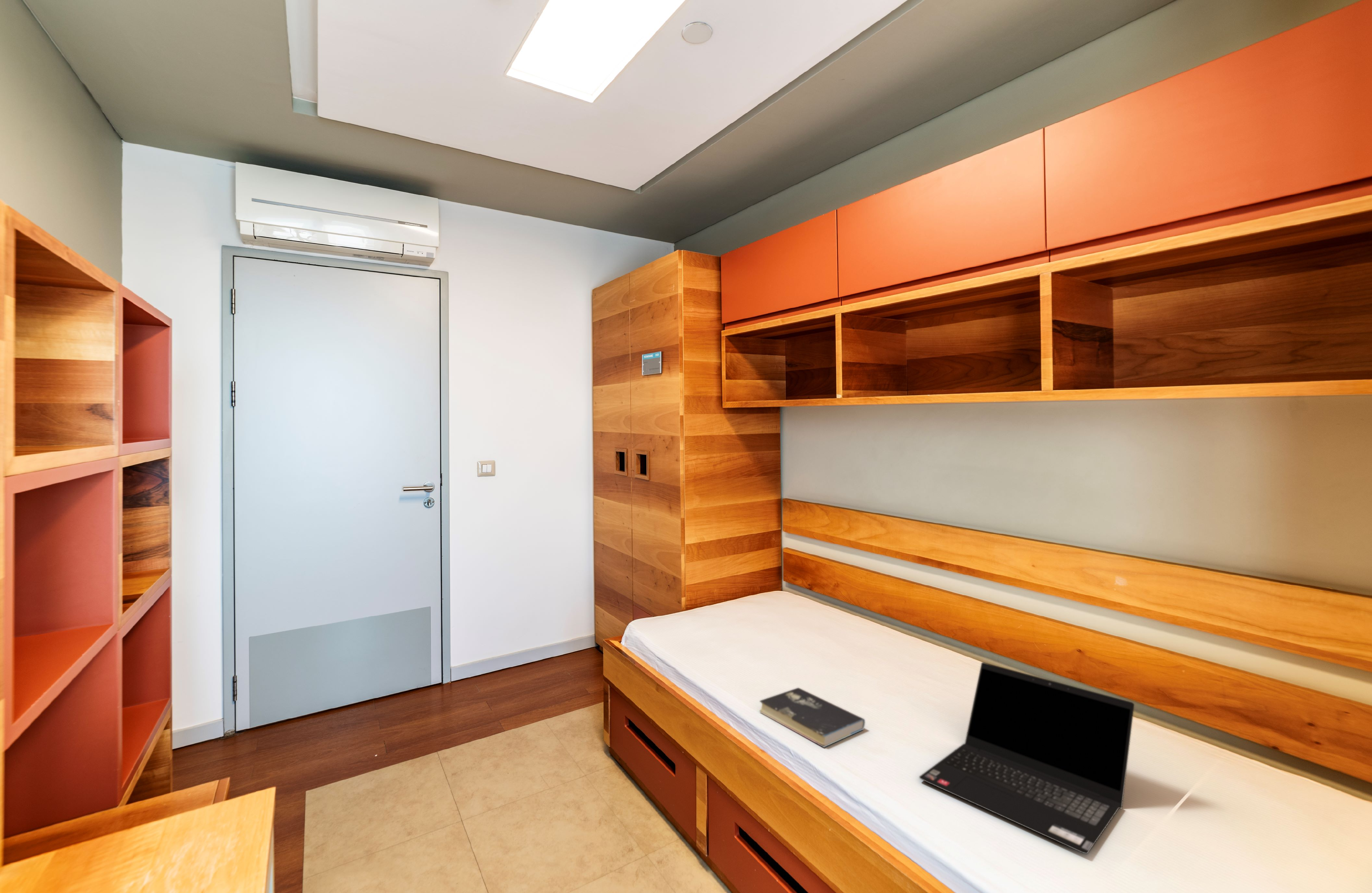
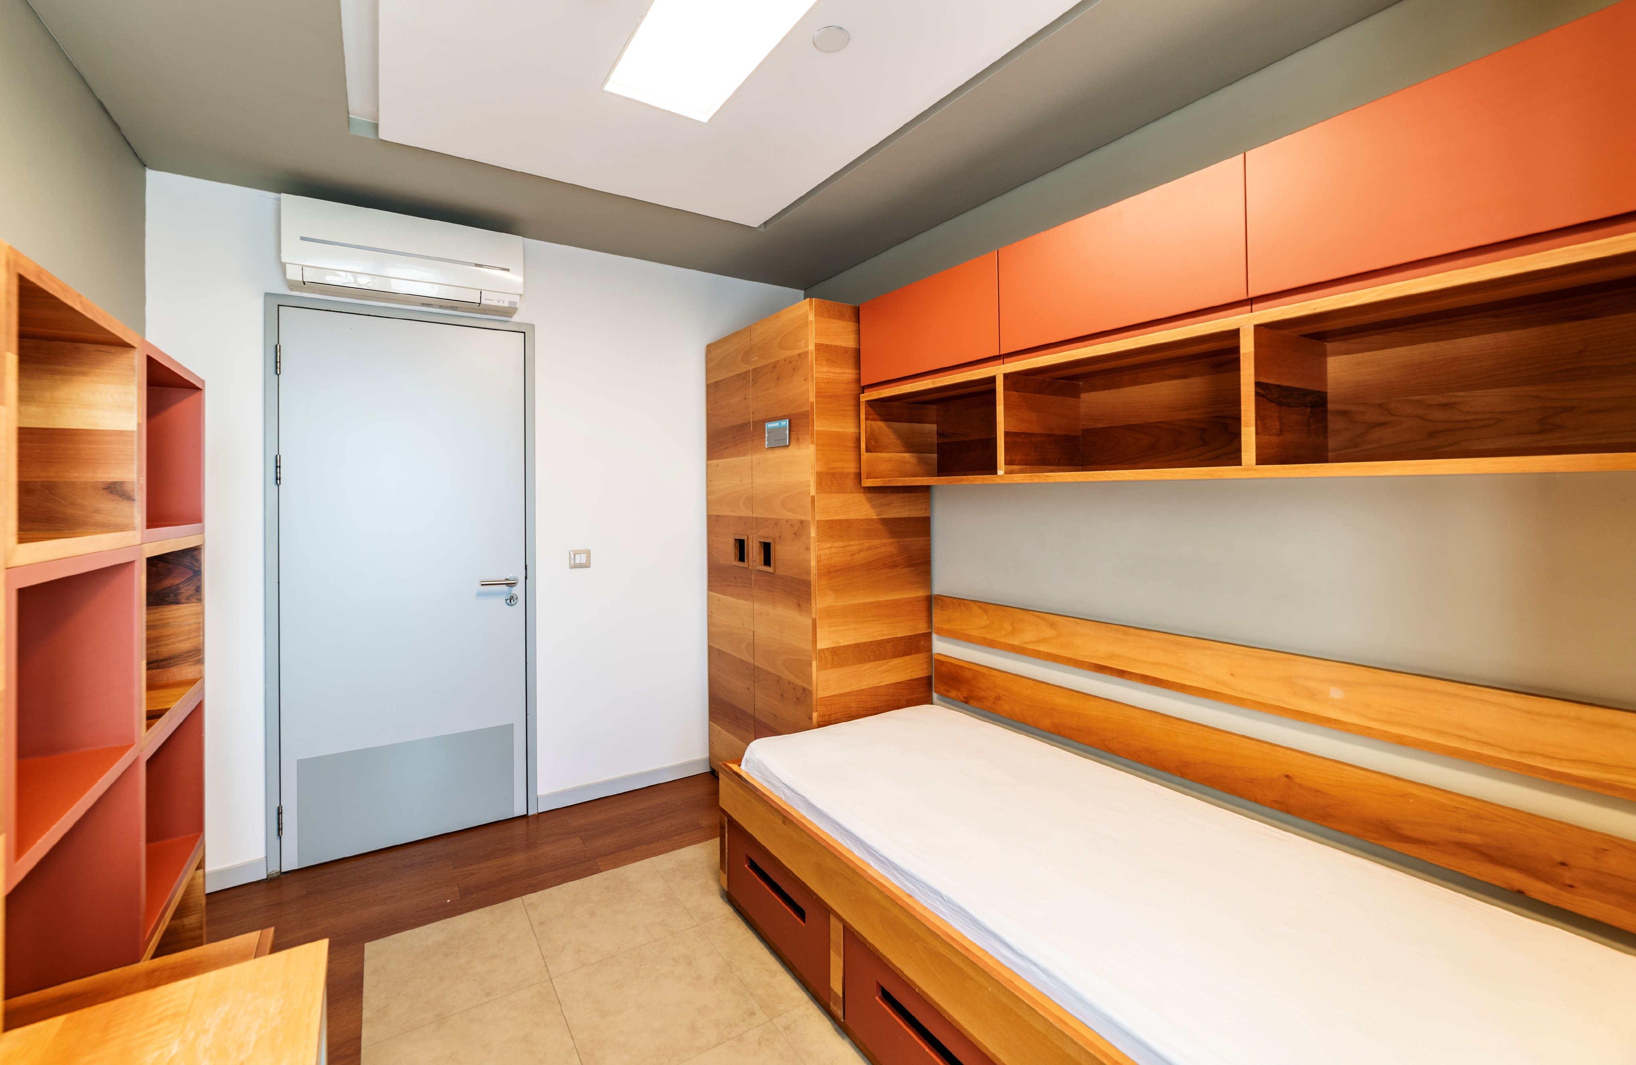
- laptop computer (1025, 743)
- book (810, 714)
